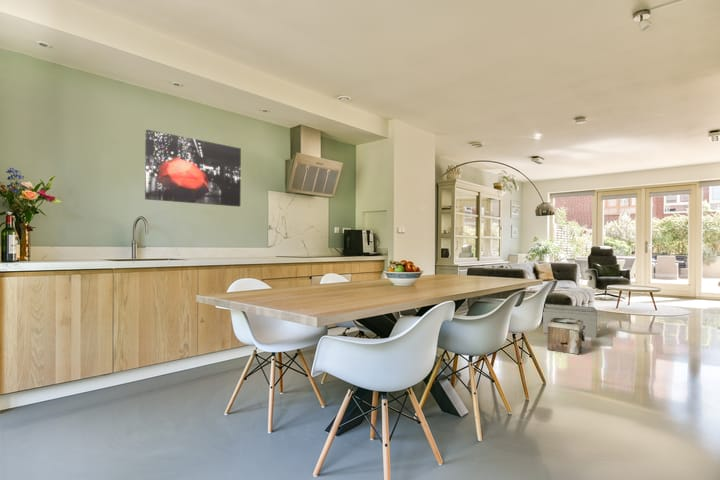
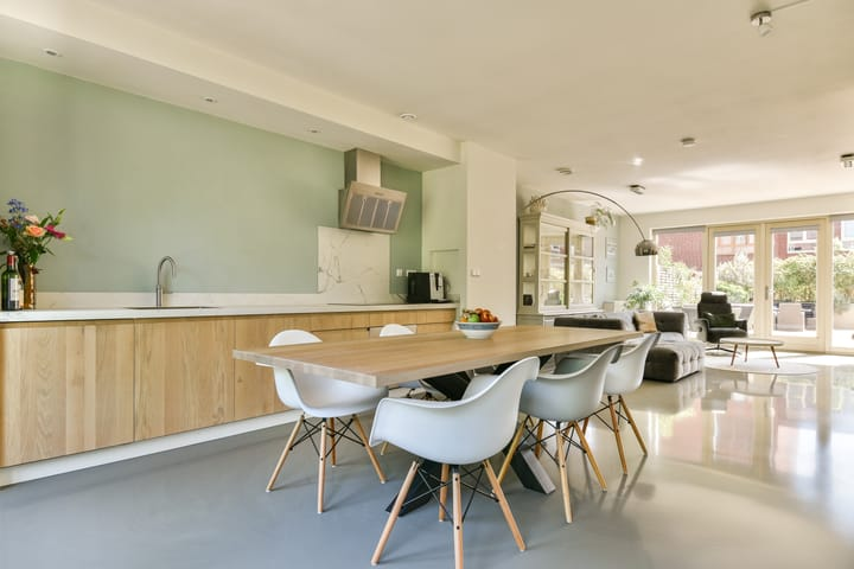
- storage bin (568, 318)
- wall art (197, 171)
- storage bin (566, 334)
